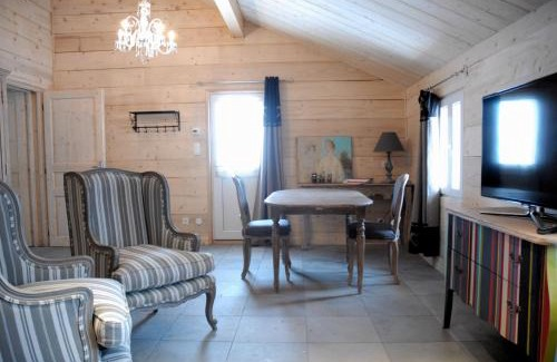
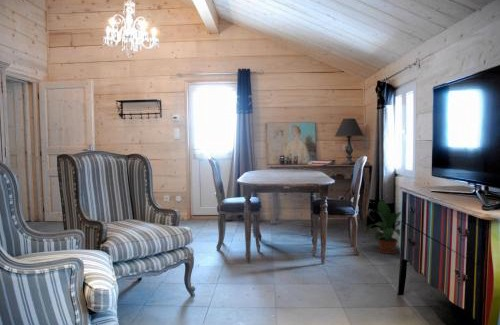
+ potted plant (388, 226)
